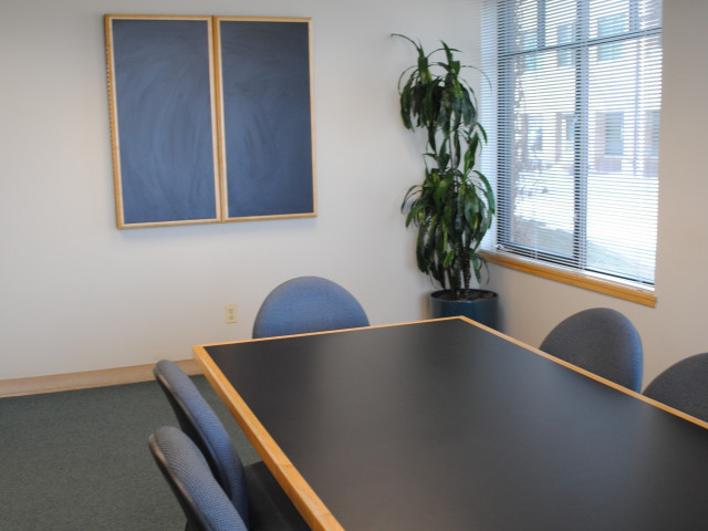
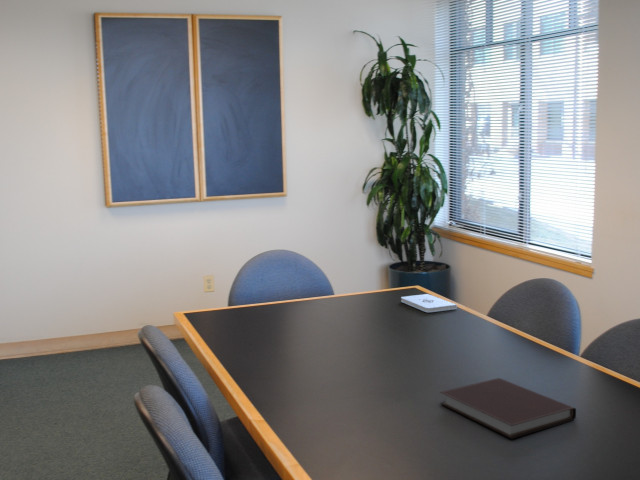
+ notebook (505, 405)
+ notepad (427, 302)
